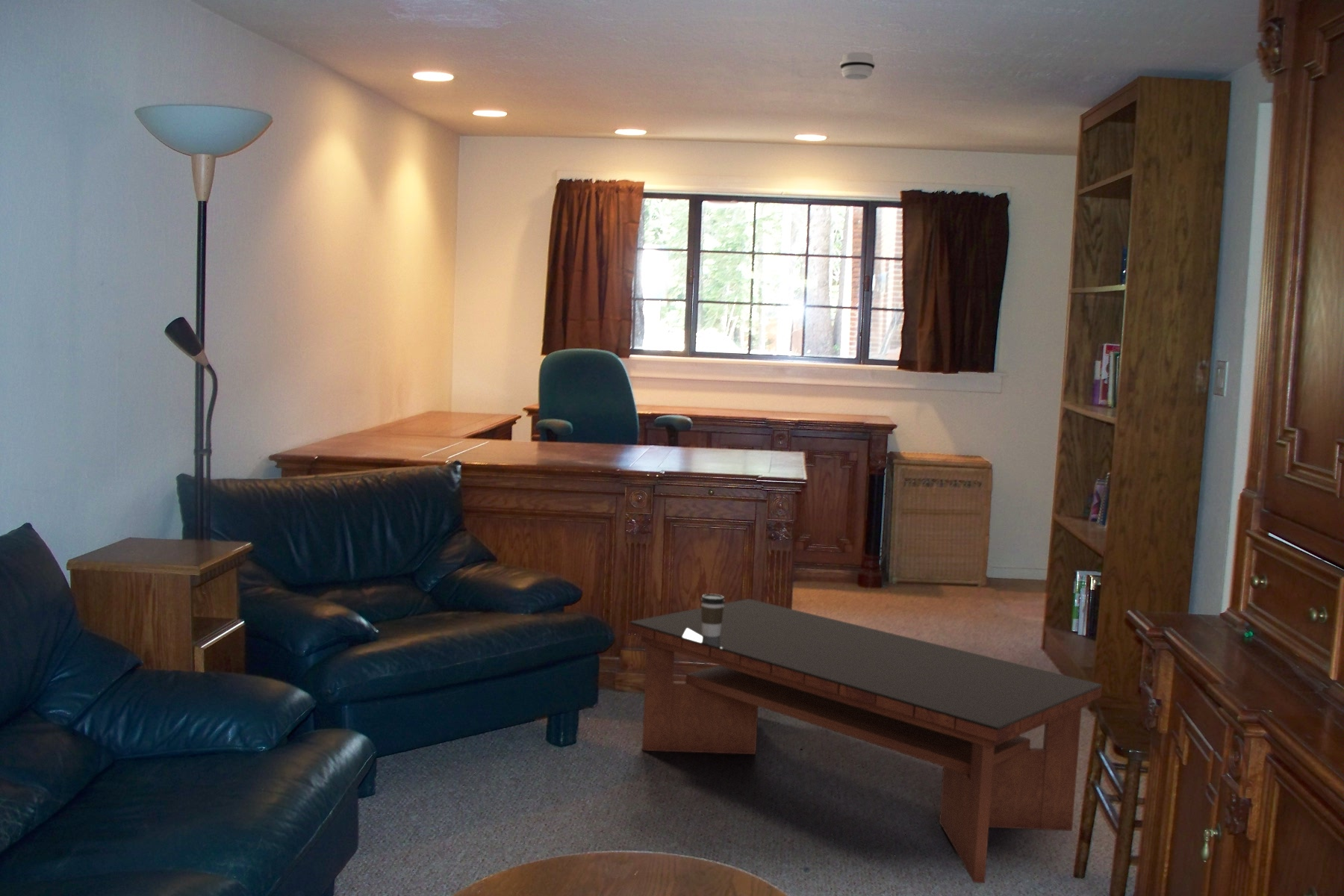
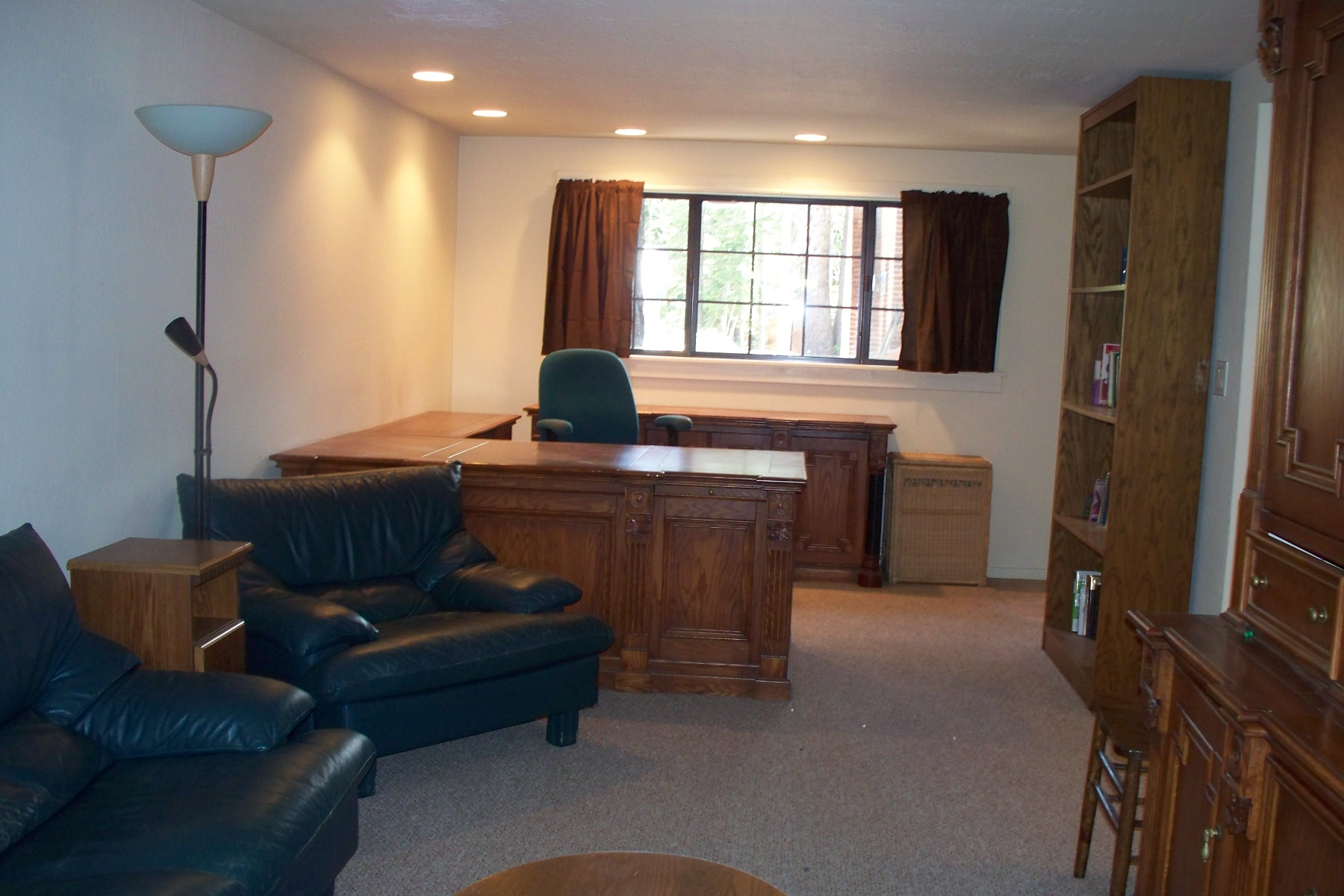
- coffee cup (712, 615)
- coffee table (844, 718)
- smoke detector (857, 66)
